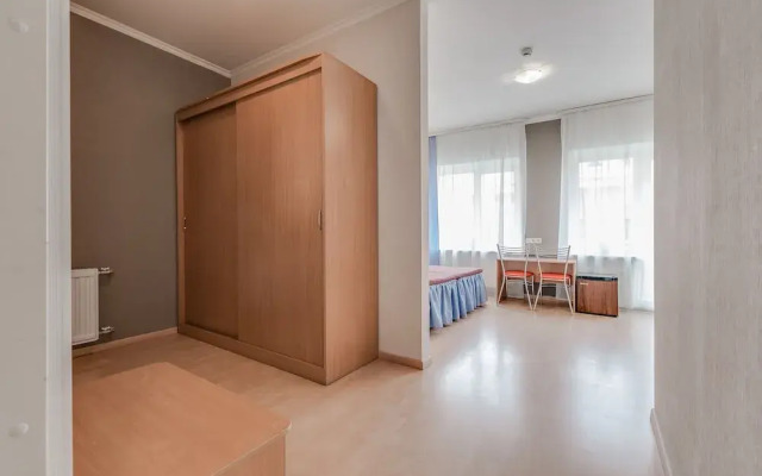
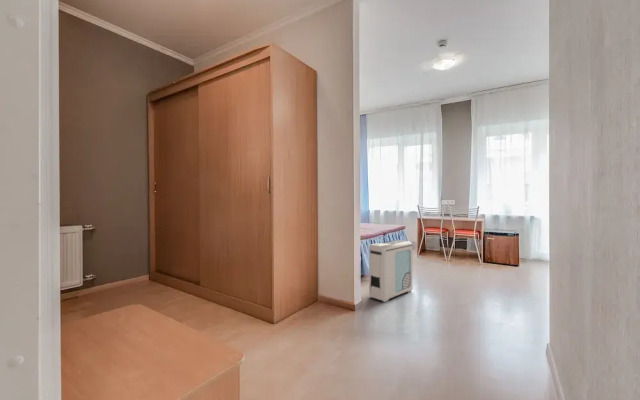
+ air purifier (391, 268)
